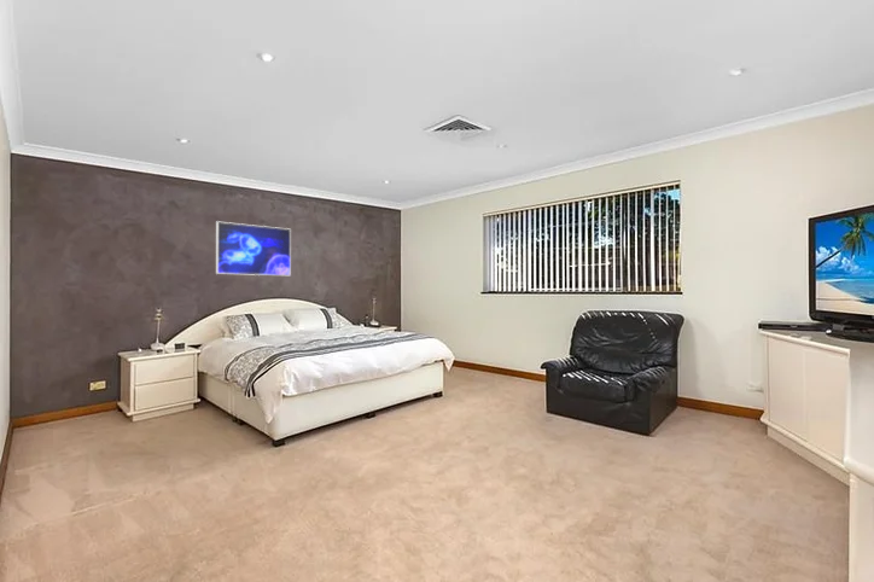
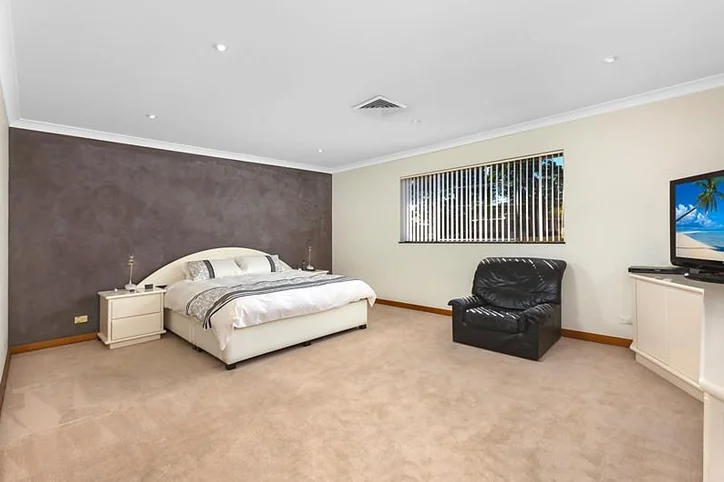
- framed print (255, 250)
